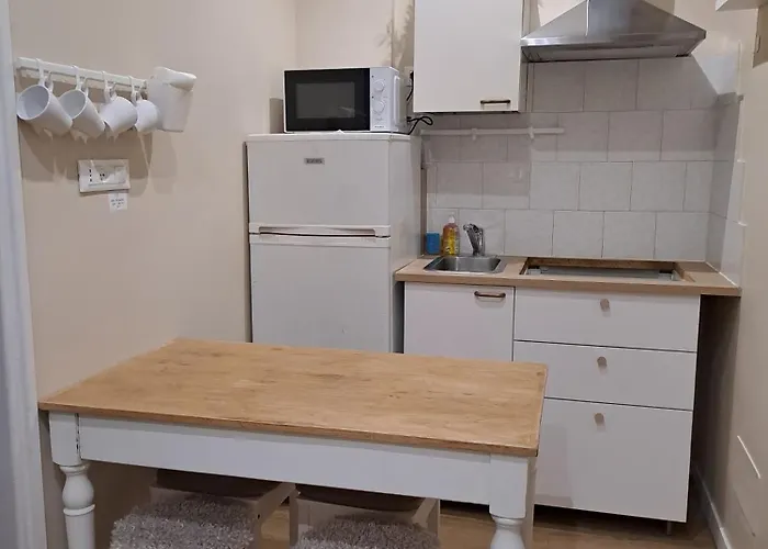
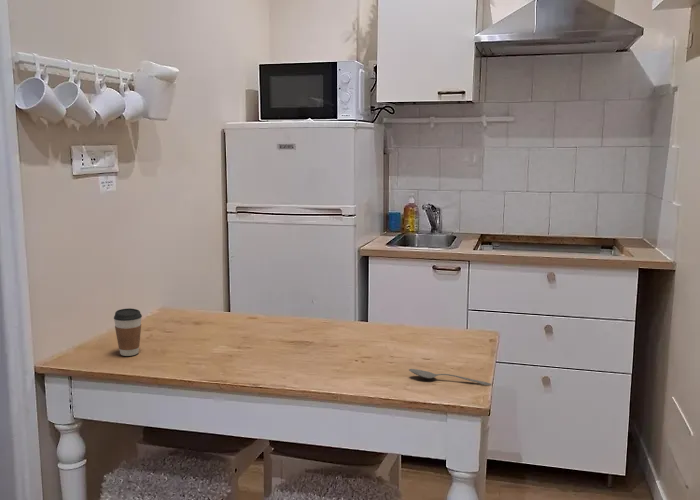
+ spoon (449, 375)
+ coffee cup (128, 332)
